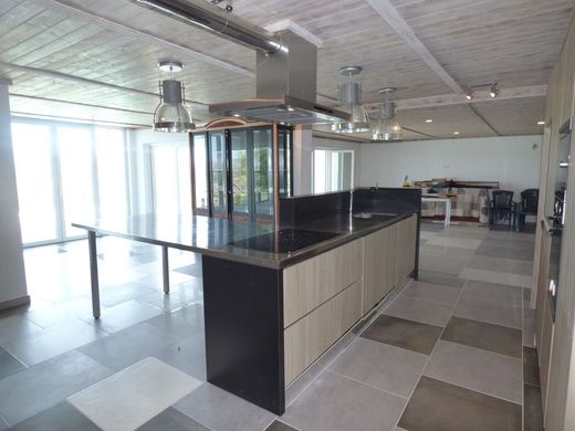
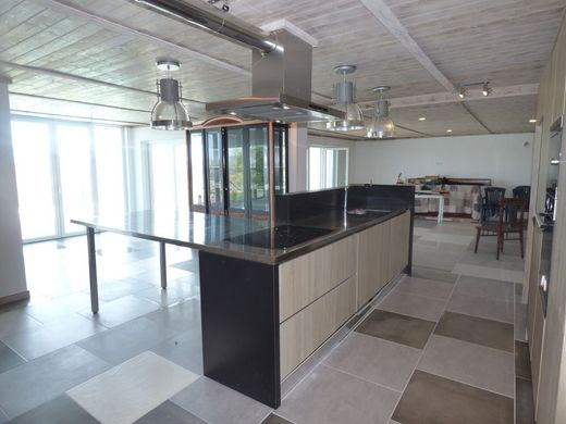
+ dining chair (501, 226)
